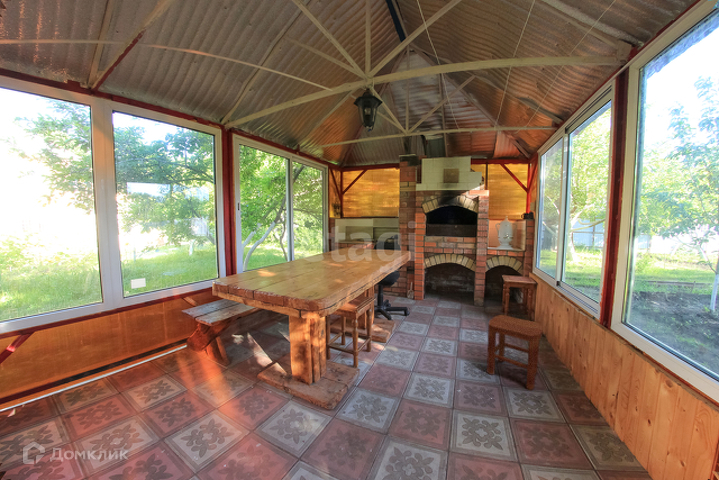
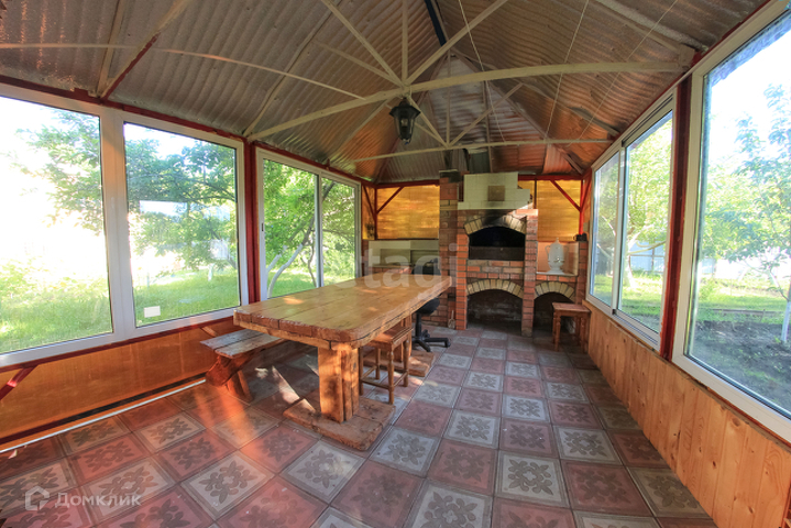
- stool (514, 348)
